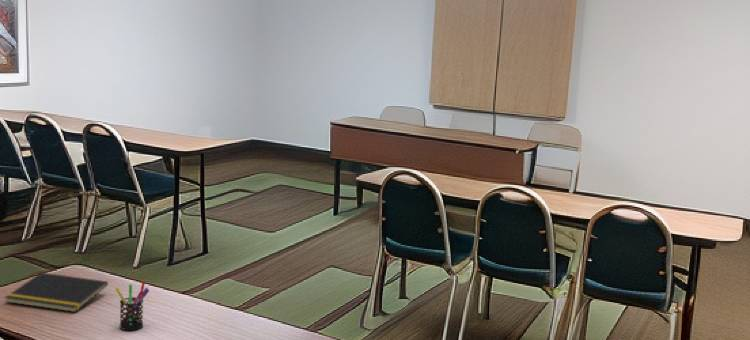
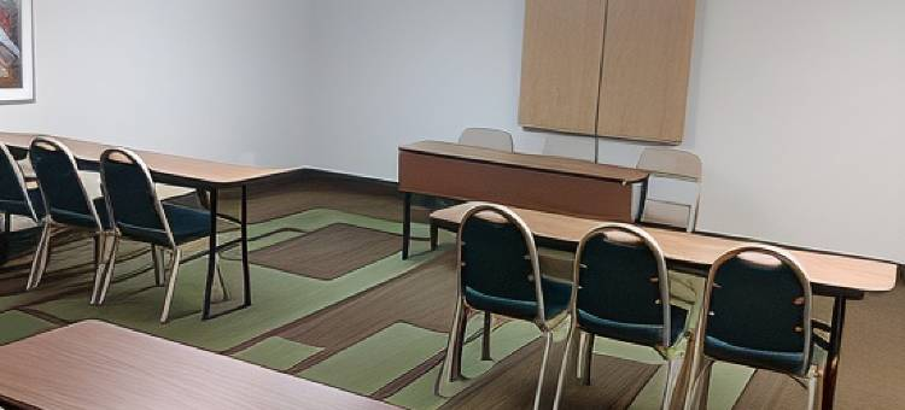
- pen holder (132, 303)
- notepad (57, 291)
